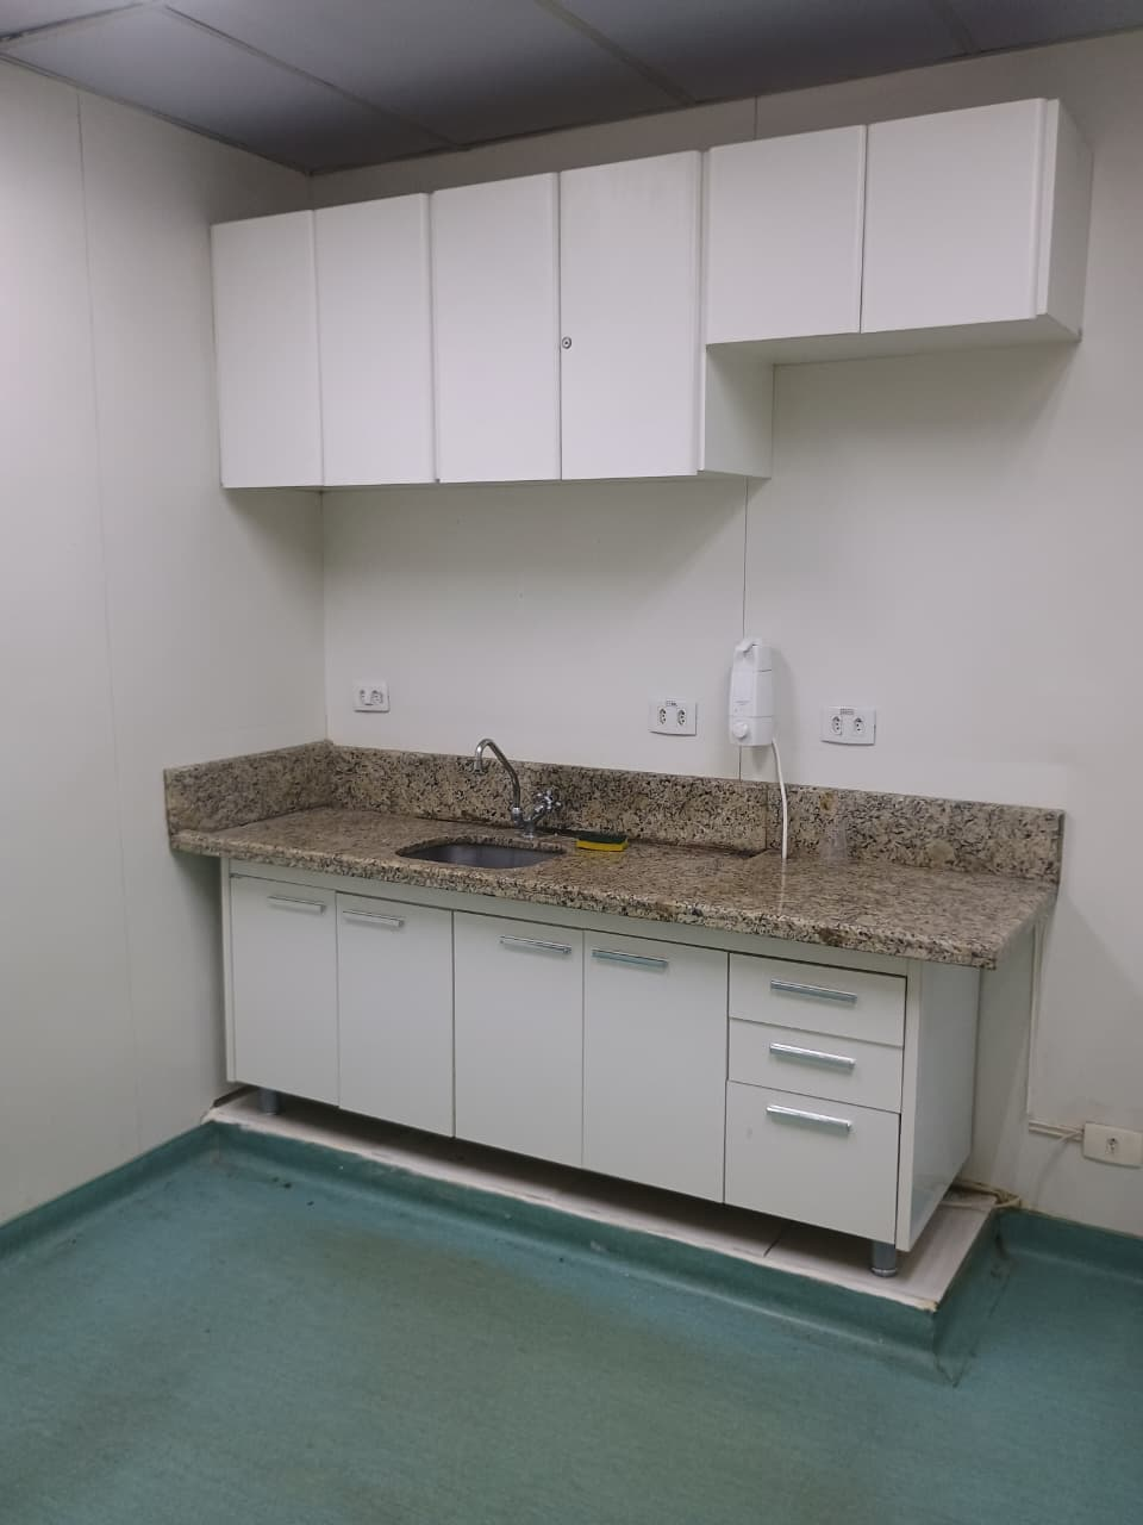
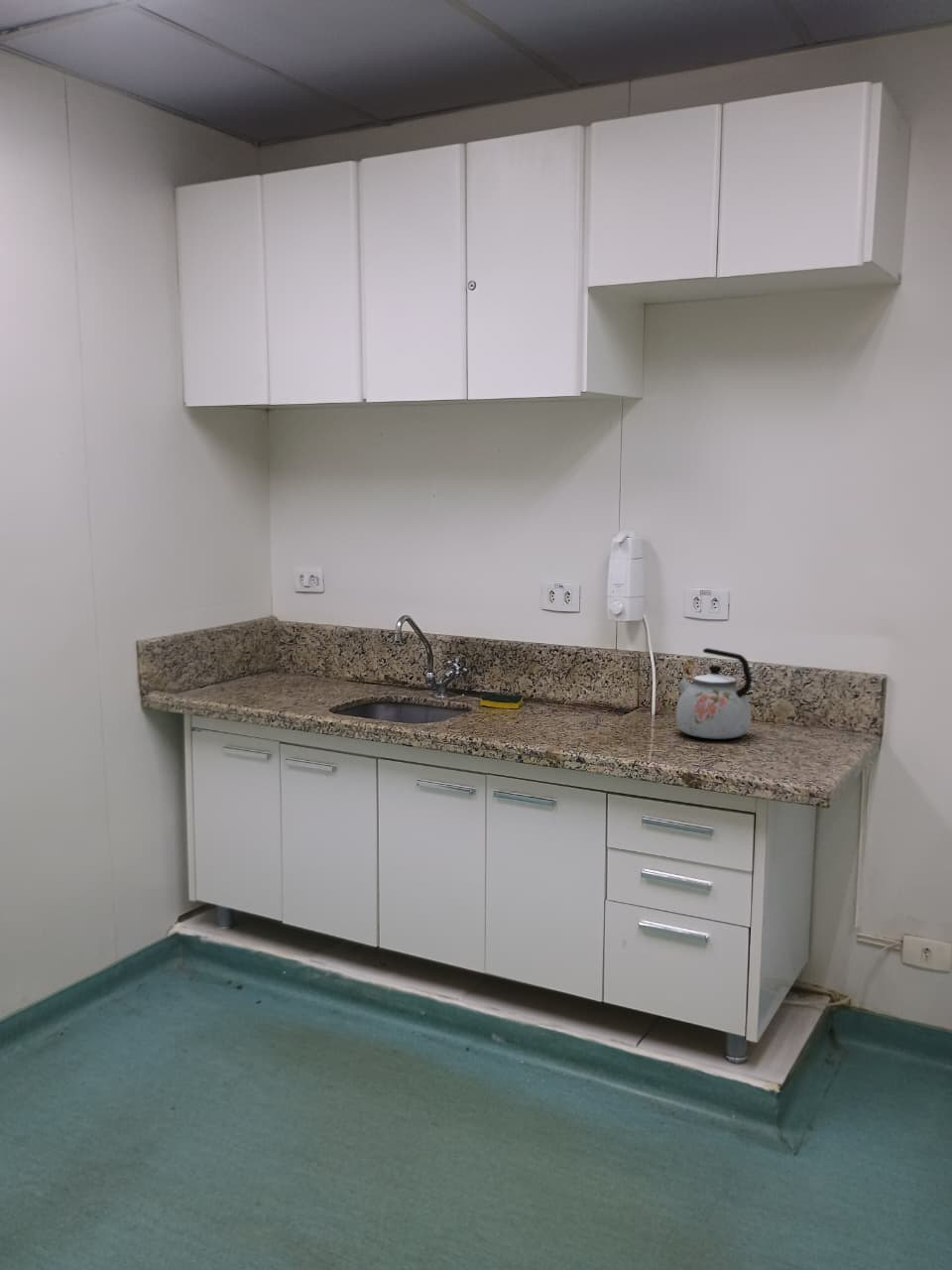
+ kettle (713, 692)
